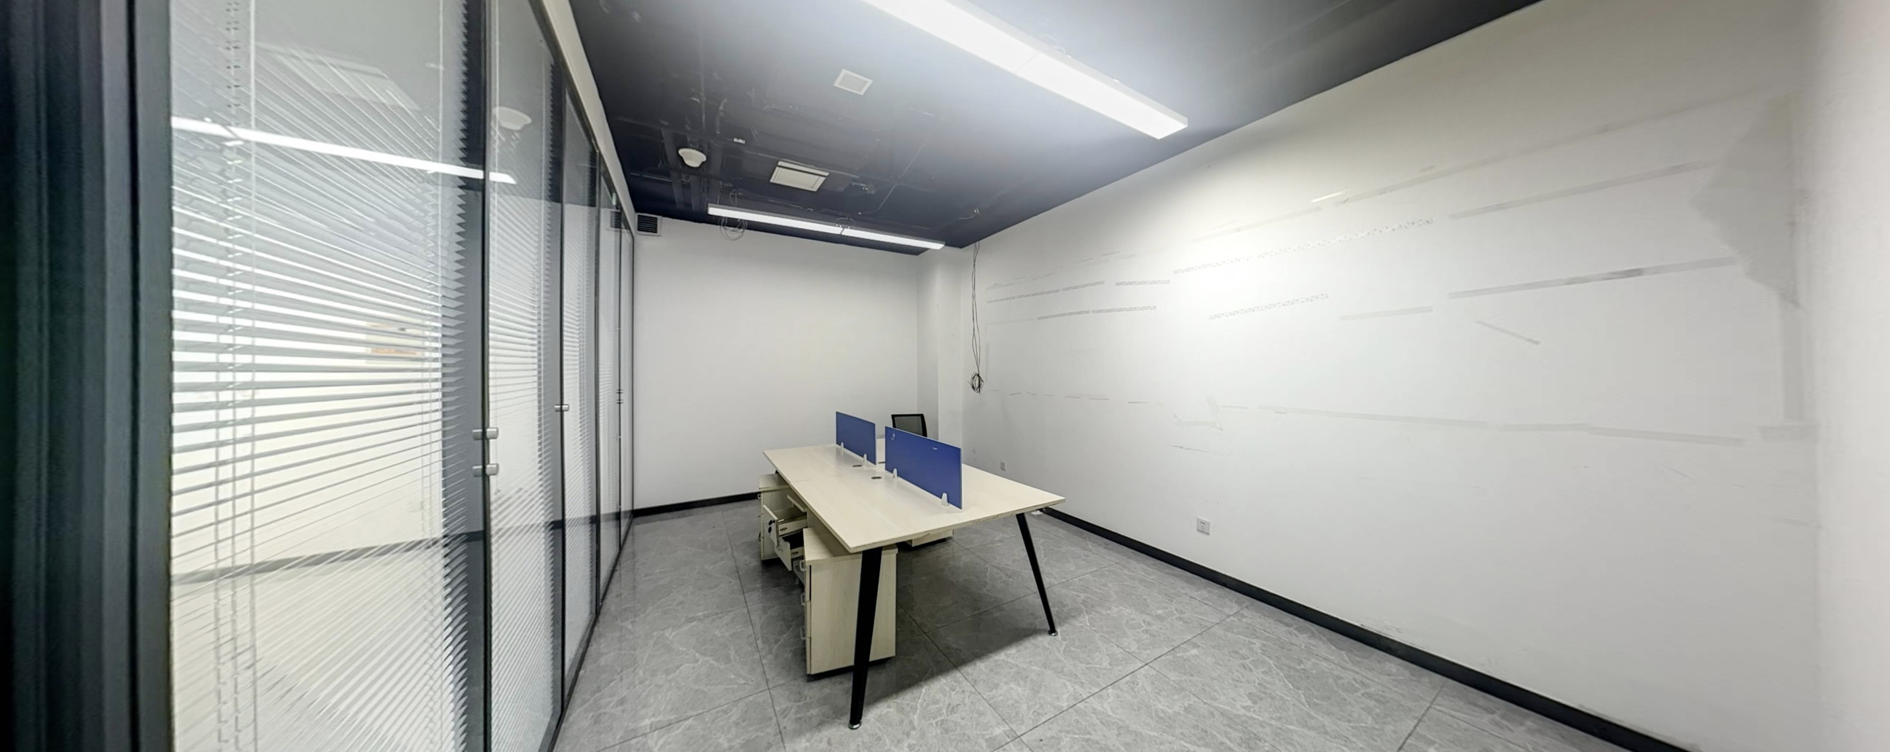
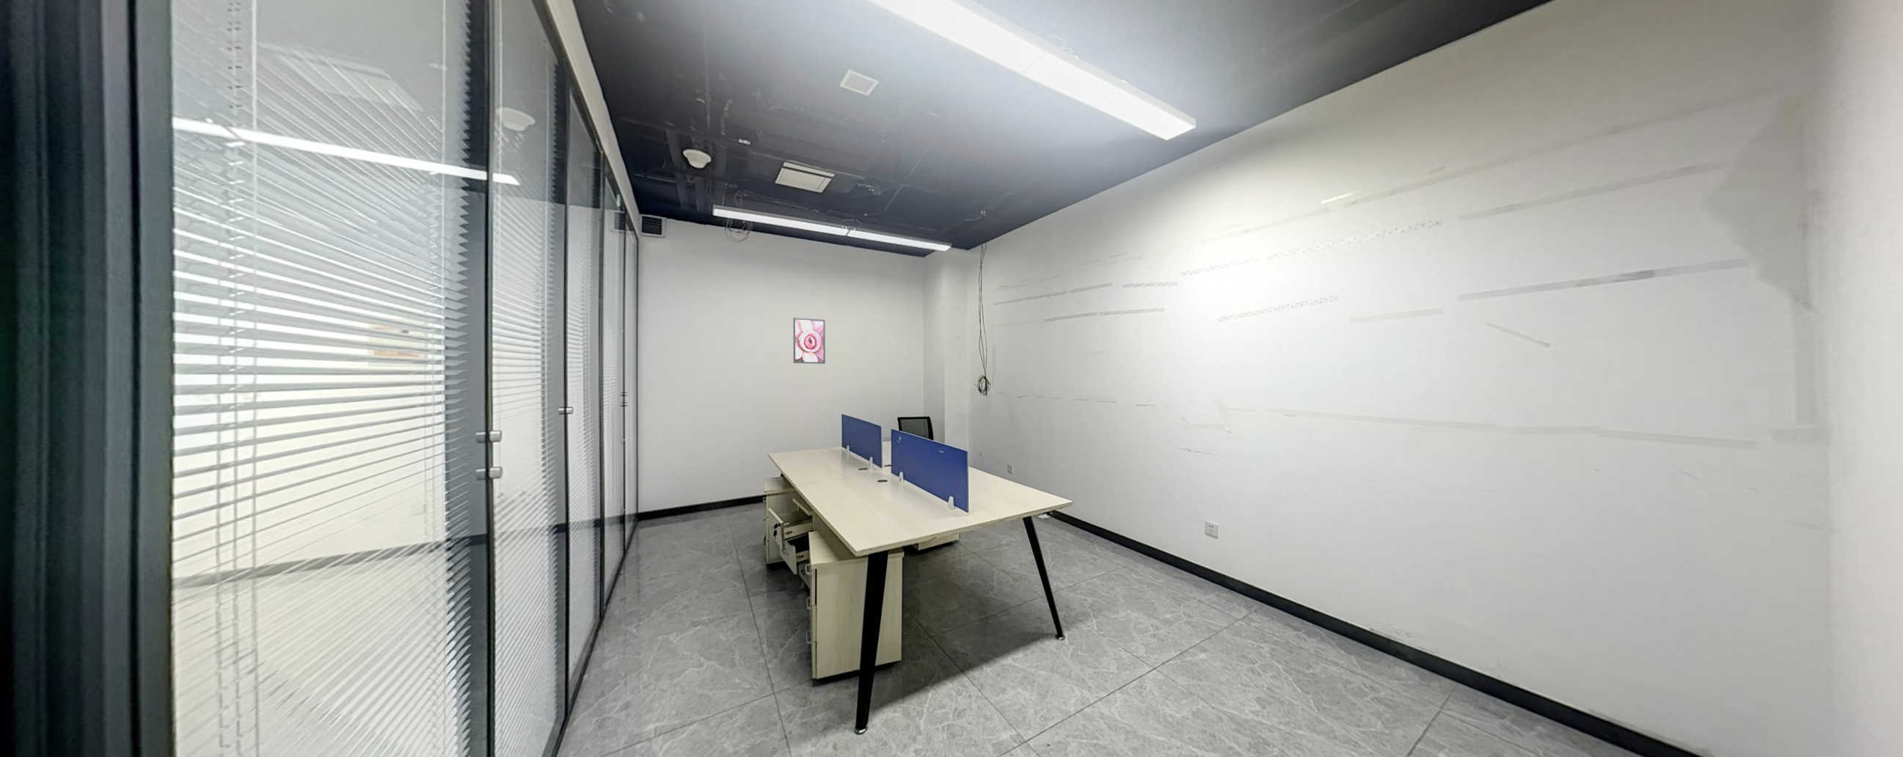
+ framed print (810, 341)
